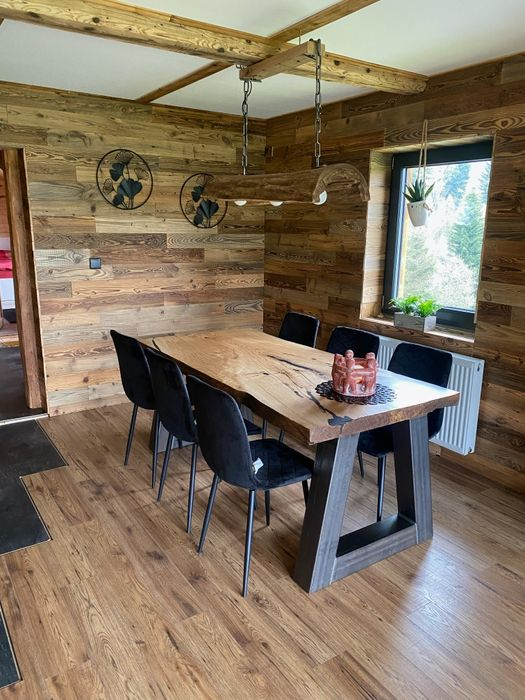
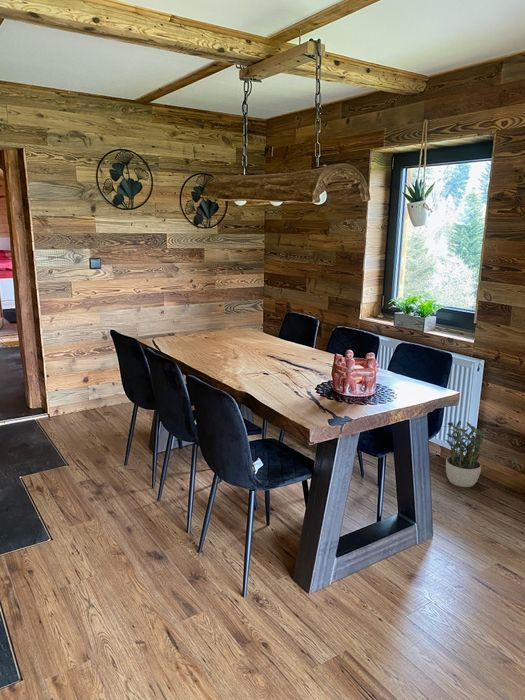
+ potted plant (463, 450)
